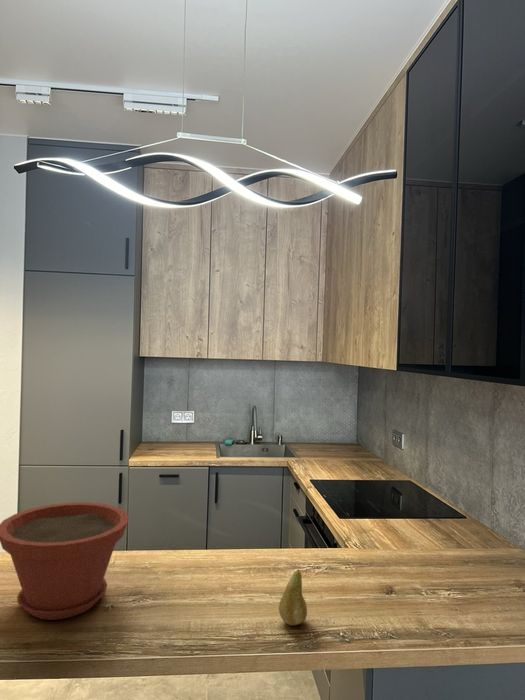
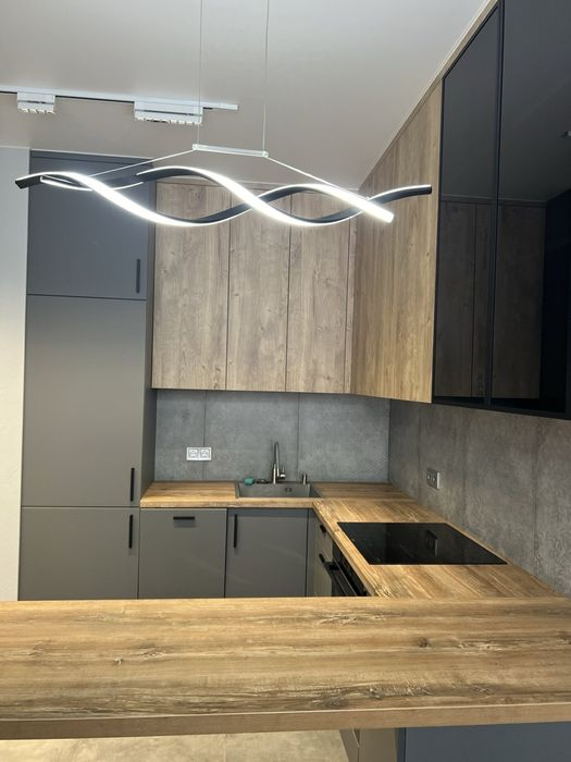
- fruit (293, 597)
- plant pot (64, 561)
